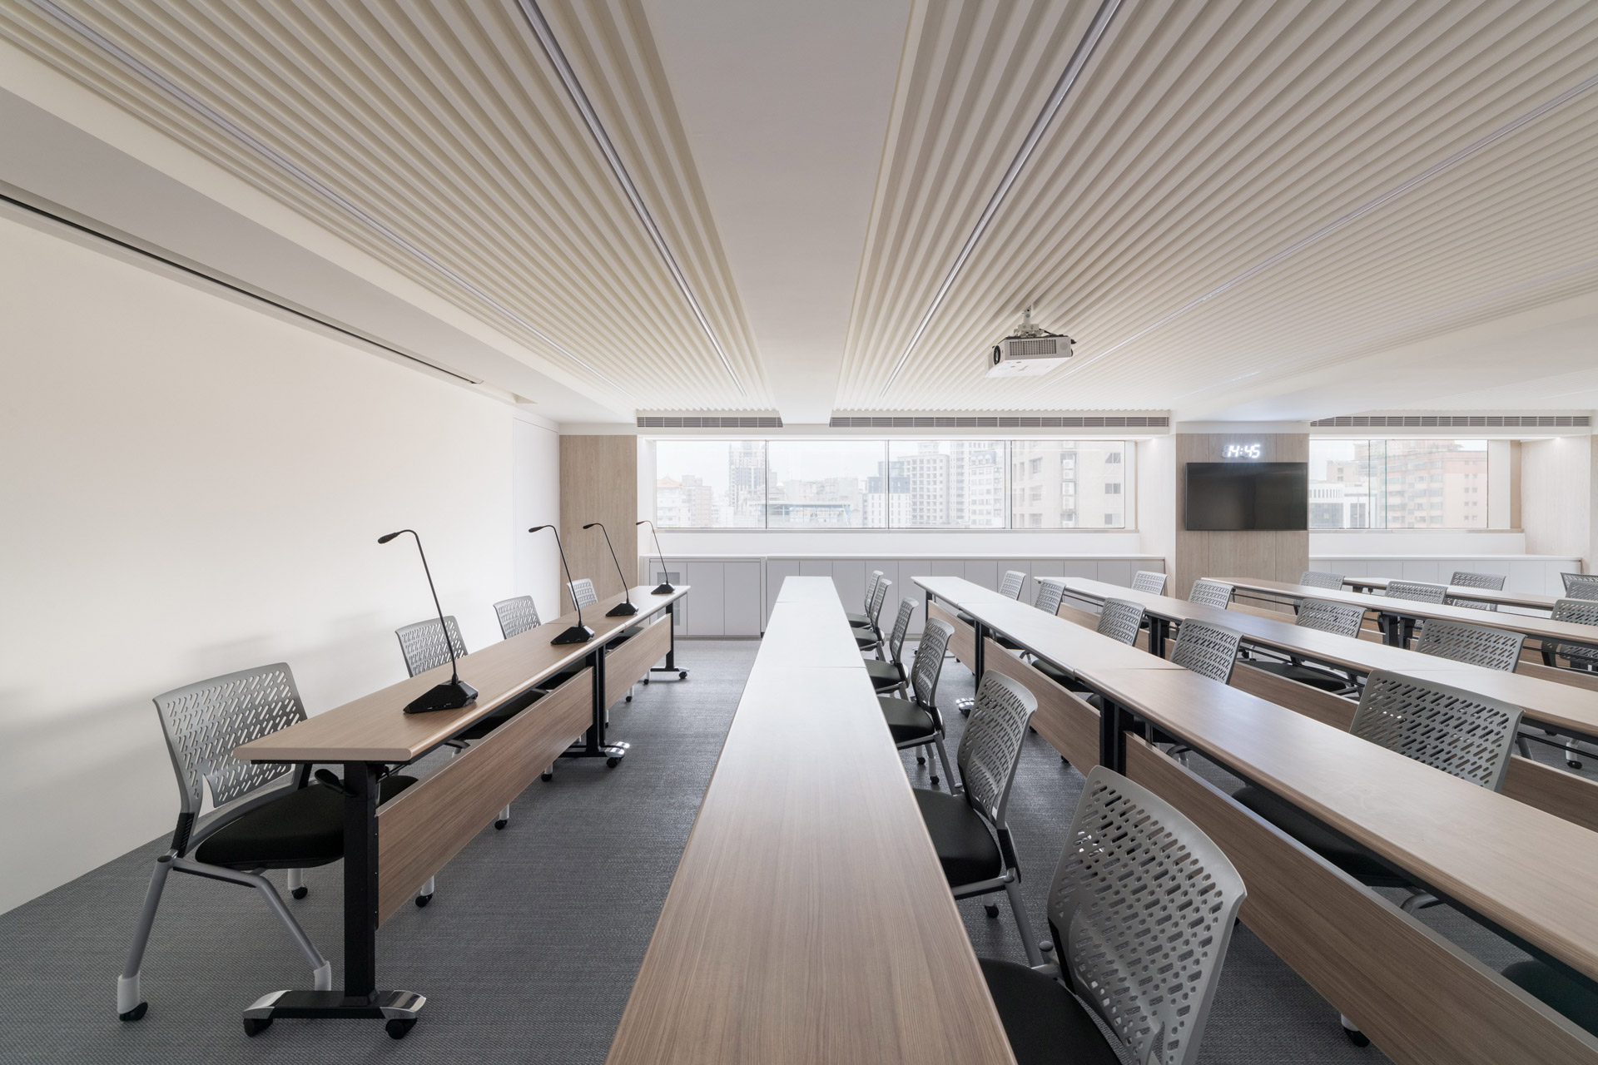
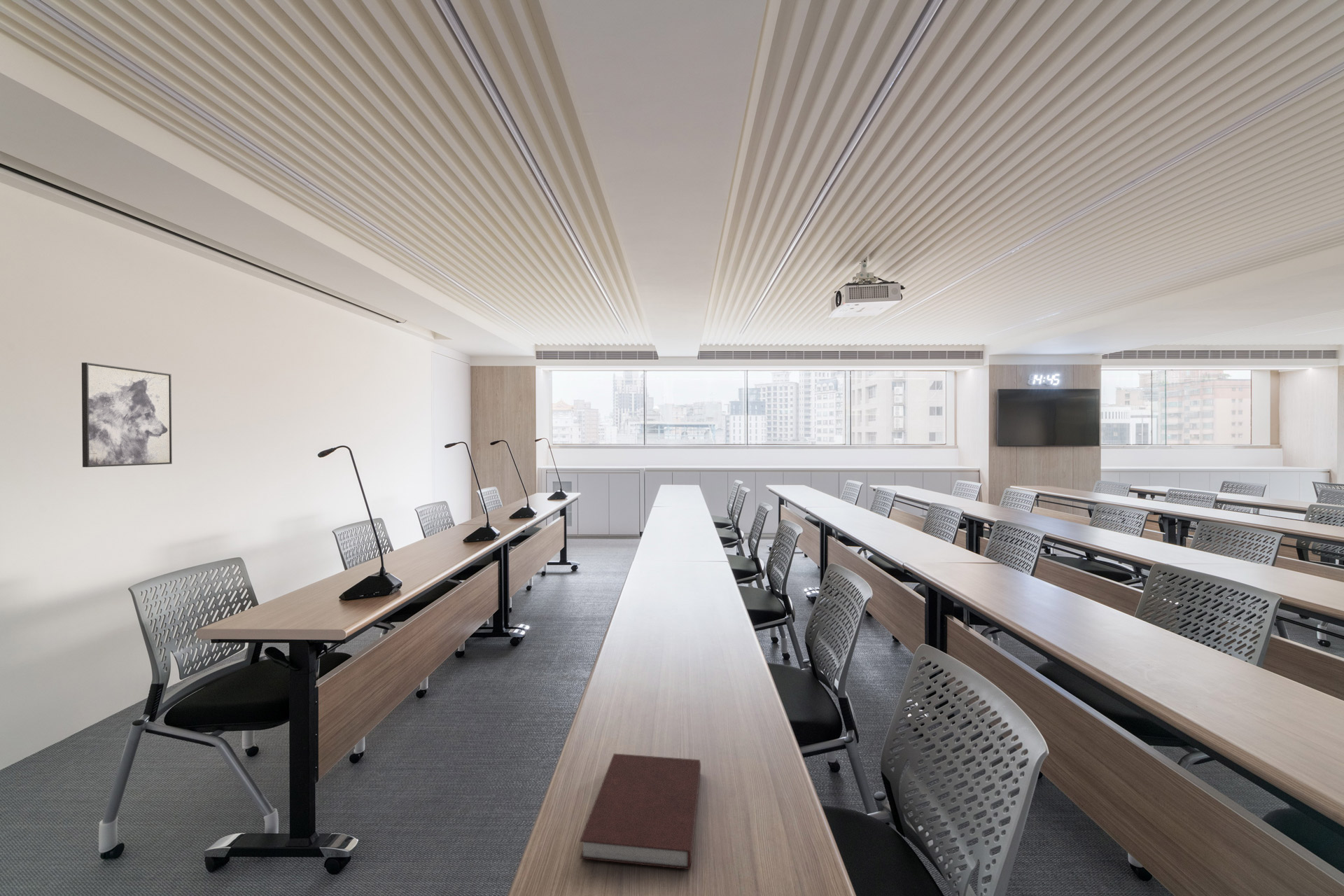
+ wall art (130, 416)
+ notebook (647, 804)
